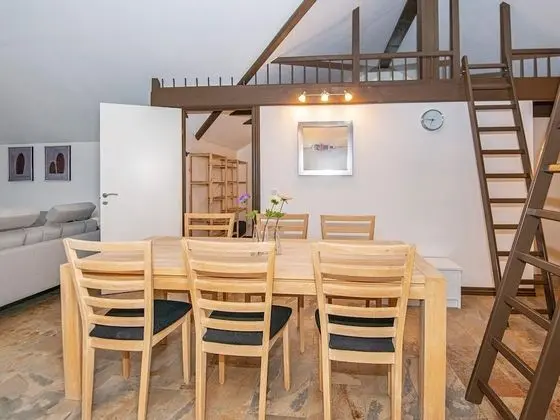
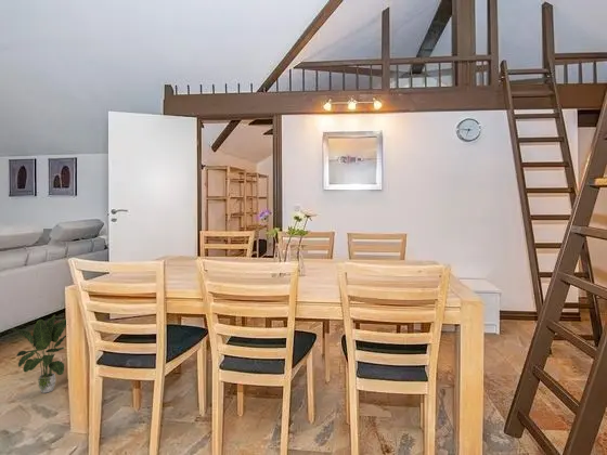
+ potted plant (42, 352)
